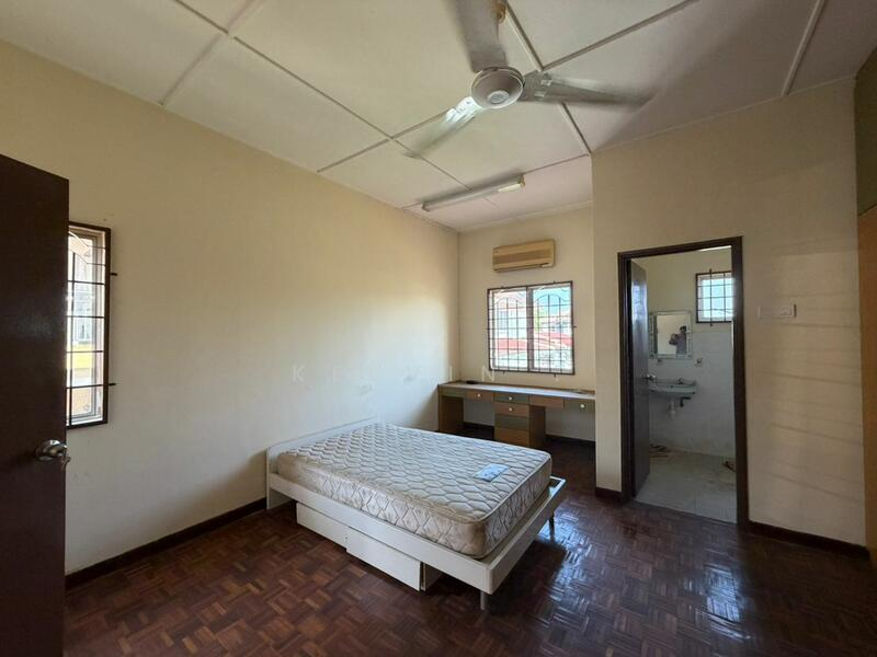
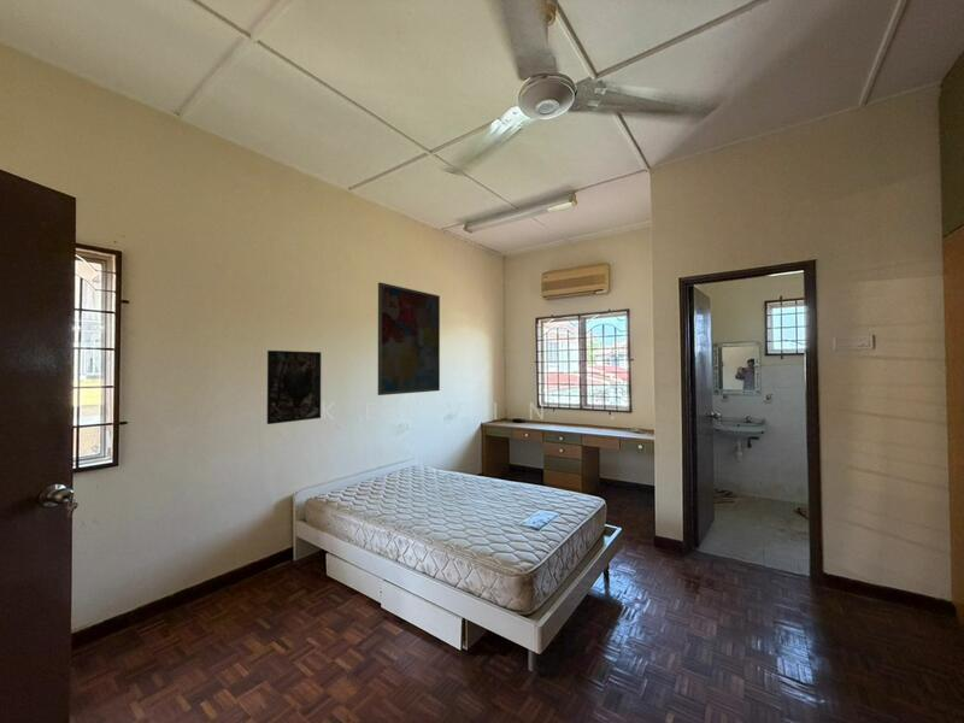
+ wall art (411, 341)
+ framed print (295, 386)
